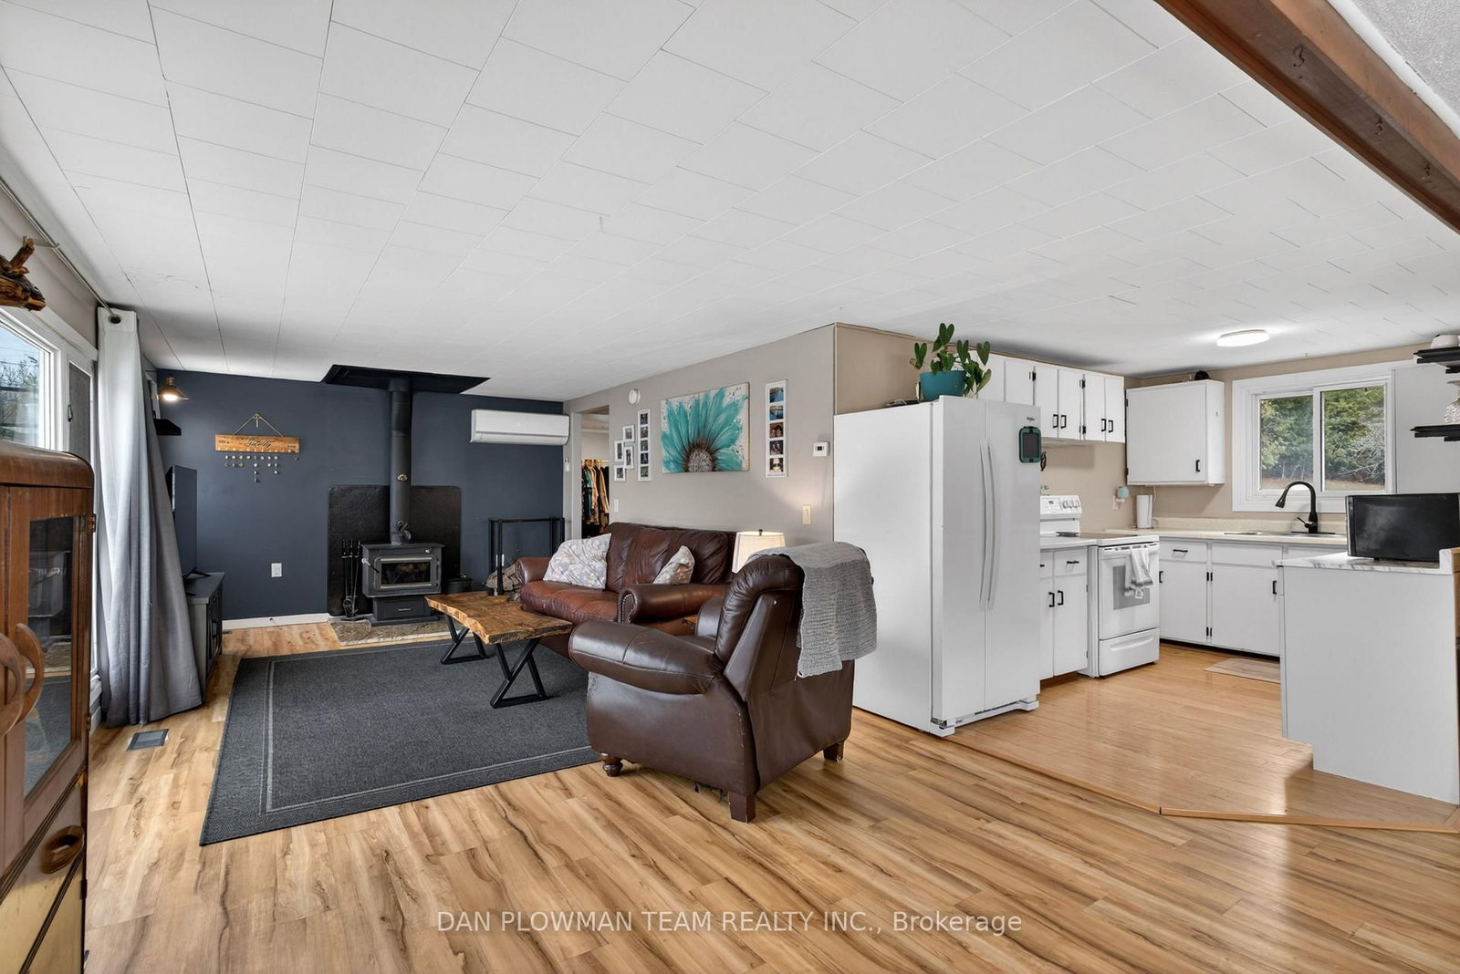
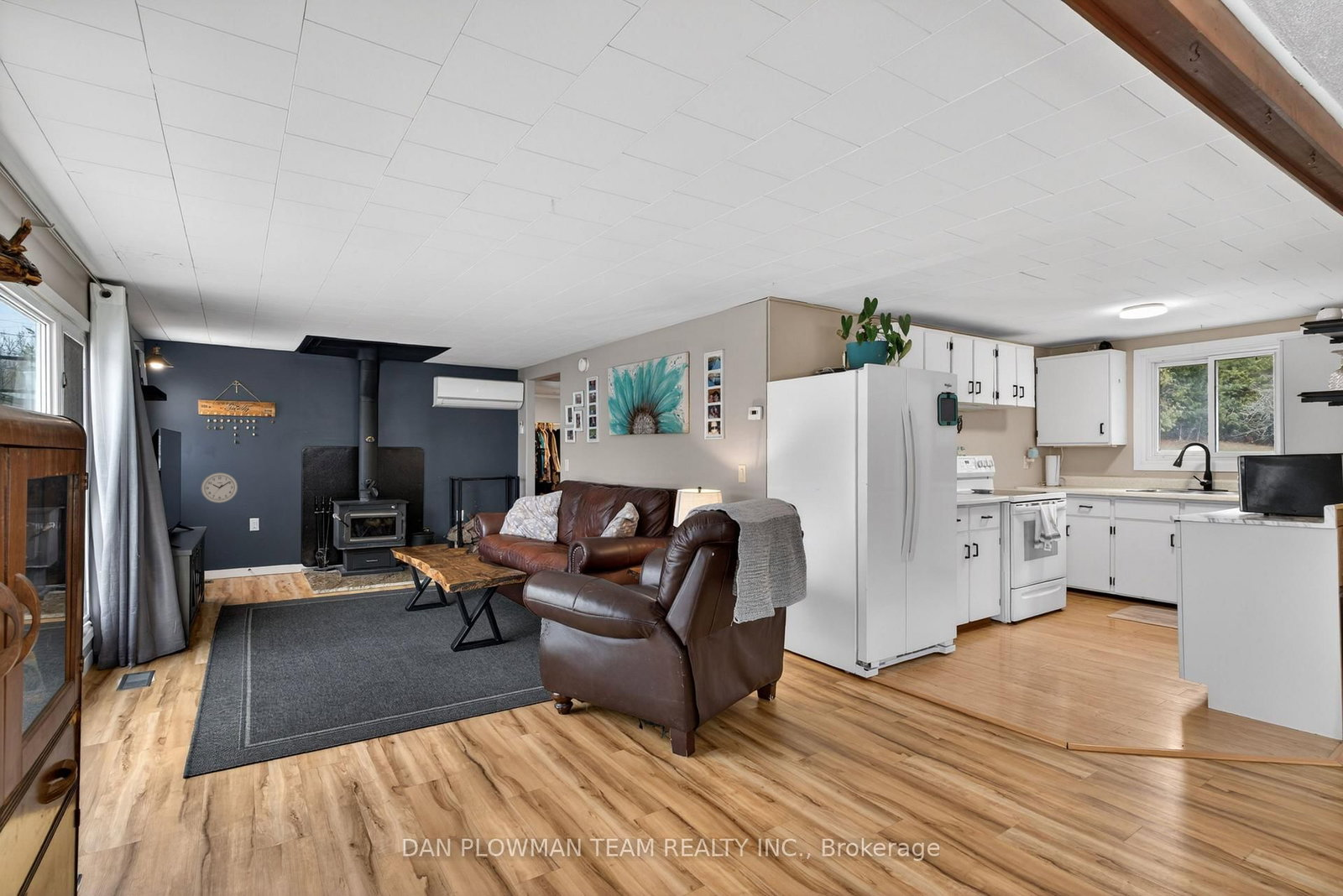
+ wall clock (219, 487)
